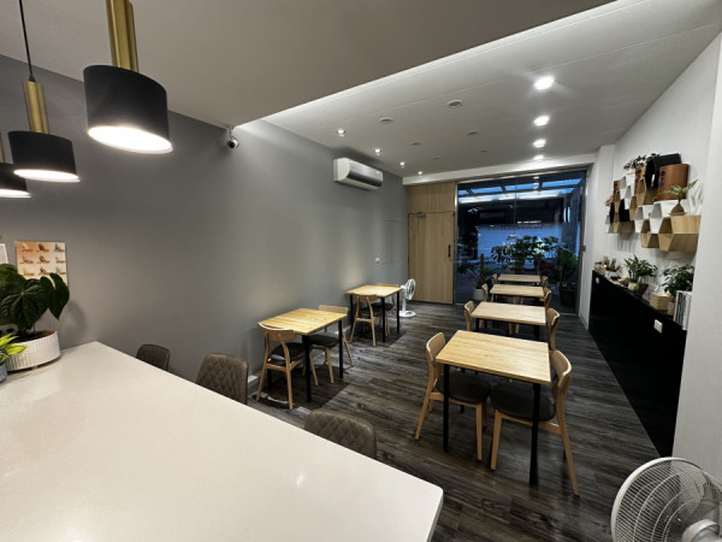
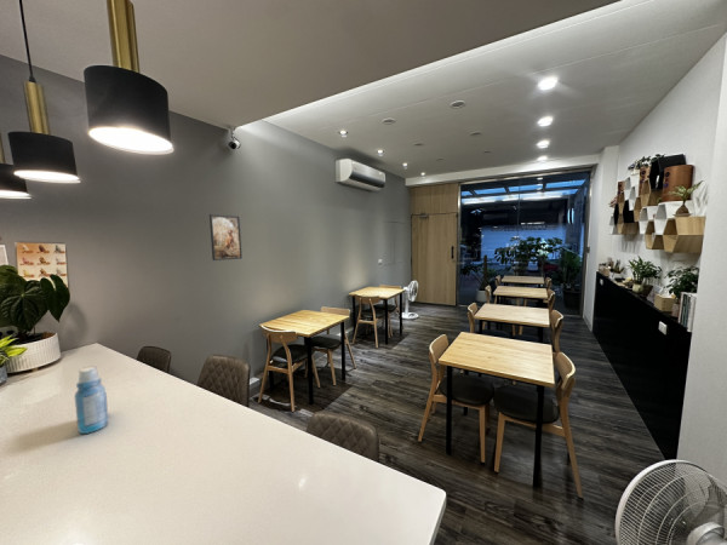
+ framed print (225, 237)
+ bottle (91, 394)
